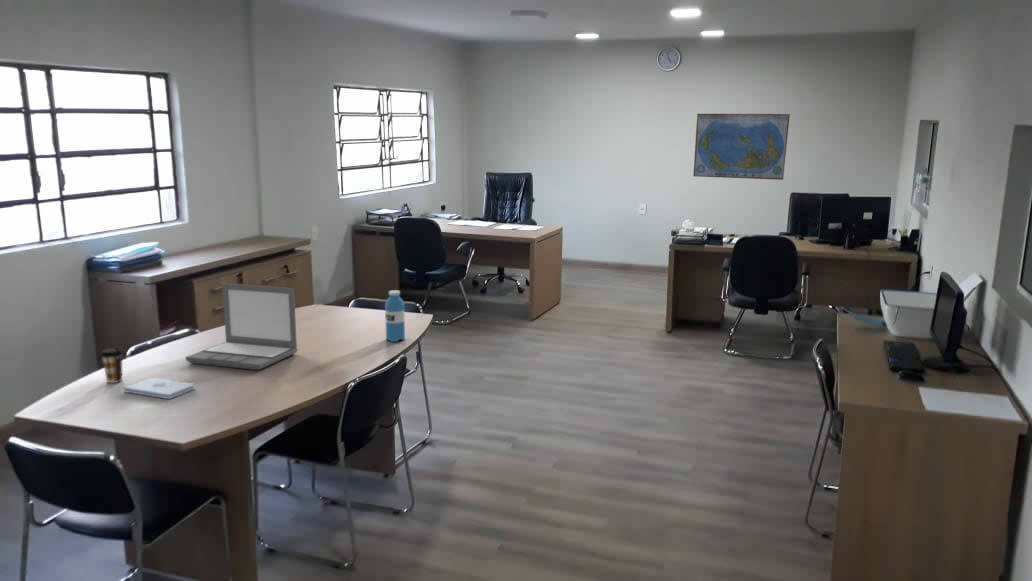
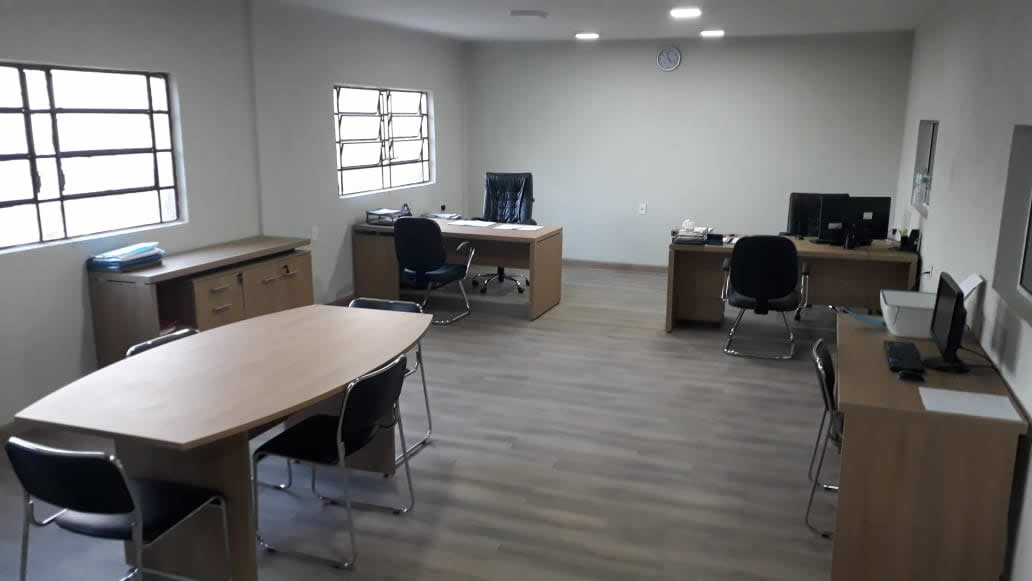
- water bottle (394, 315)
- world map (740, 146)
- laptop (241, 325)
- coffee cup (113, 365)
- notepad (160, 387)
